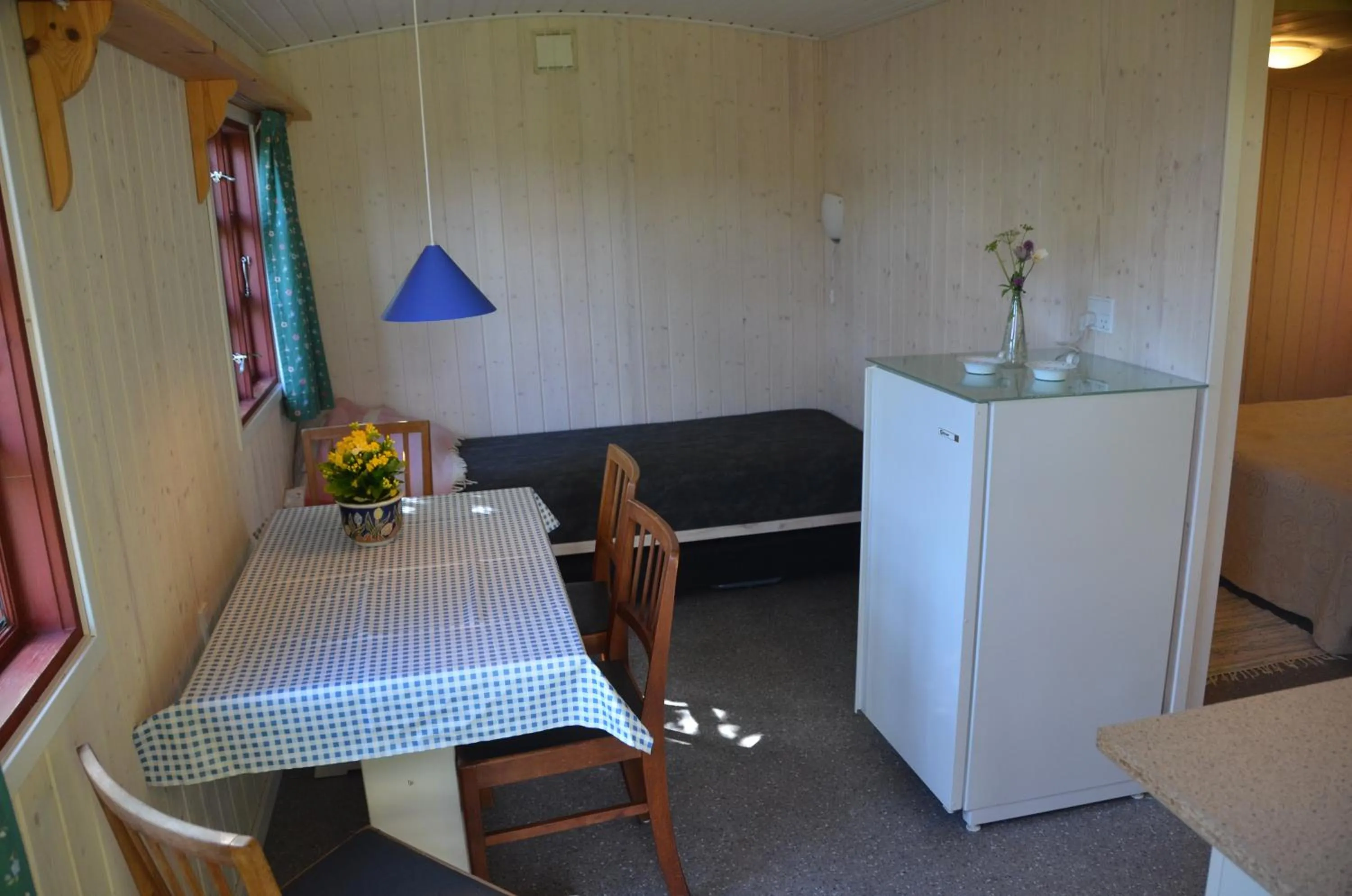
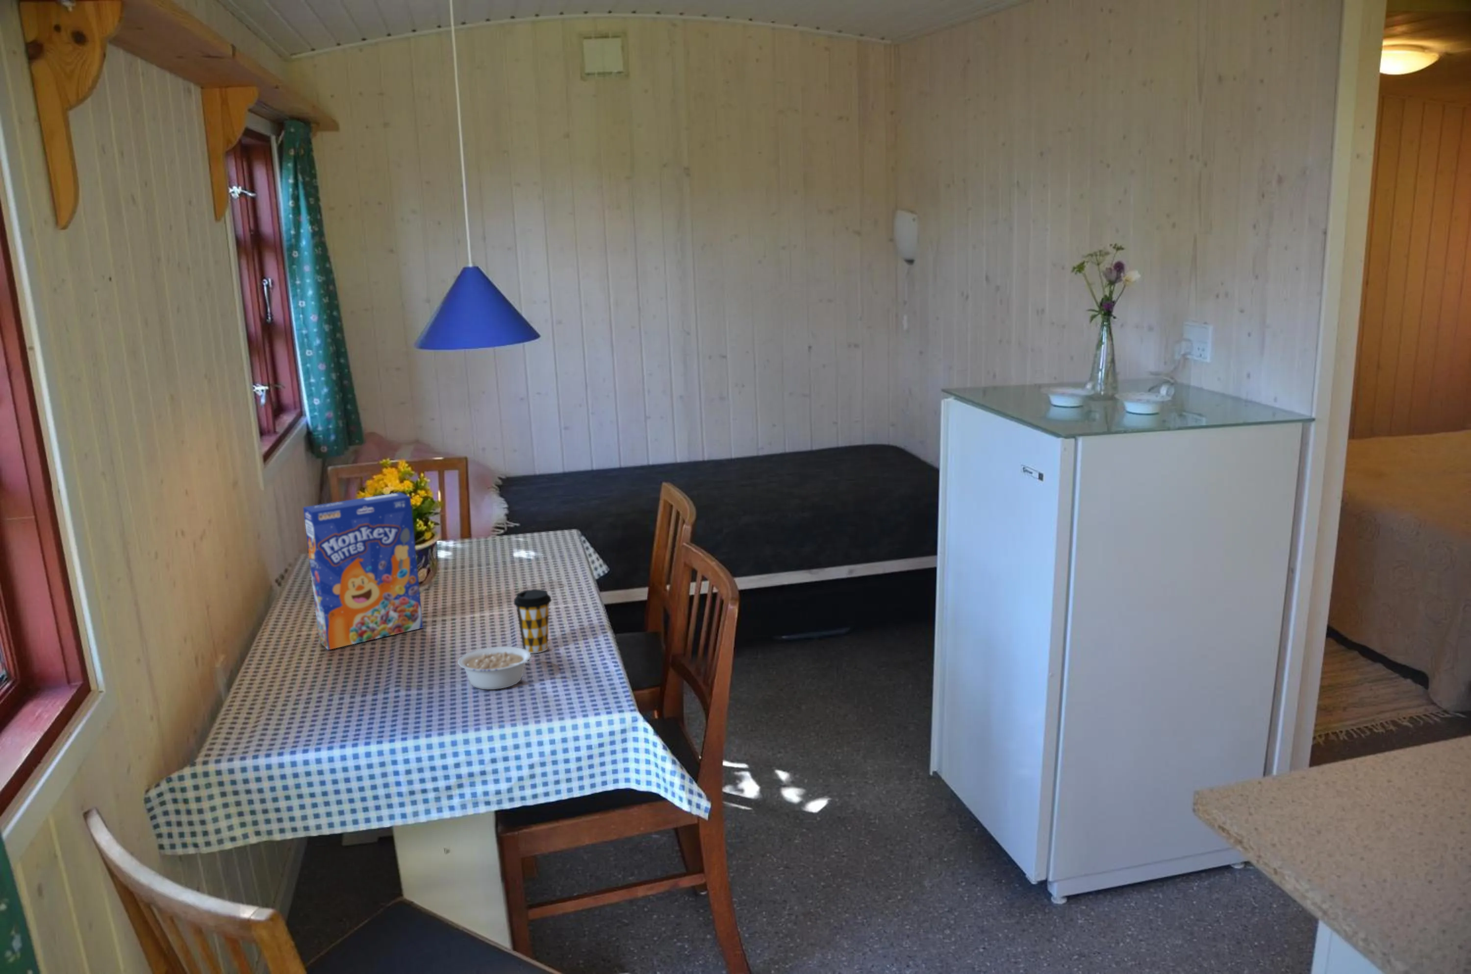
+ legume (498, 666)
+ coffee cup (534, 621)
+ cereal box (364, 569)
